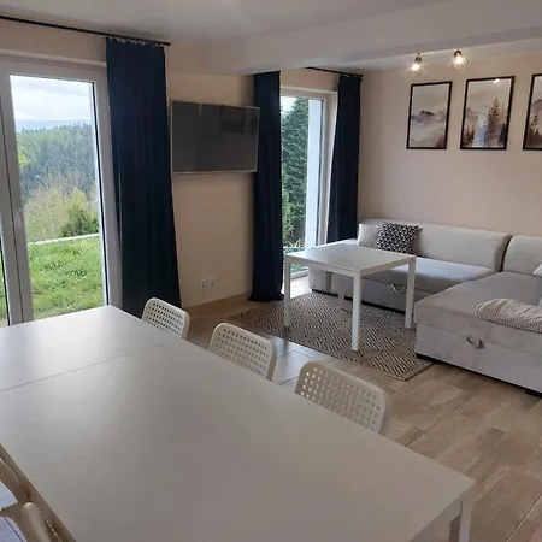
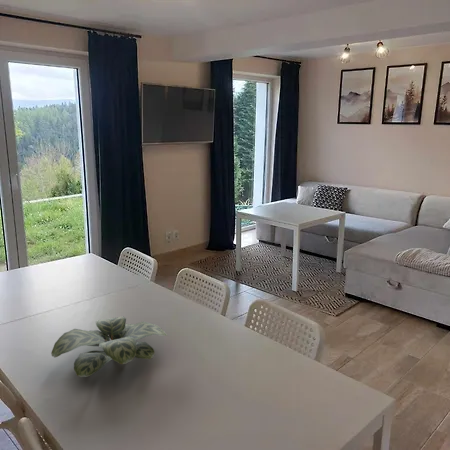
+ plant (114, 343)
